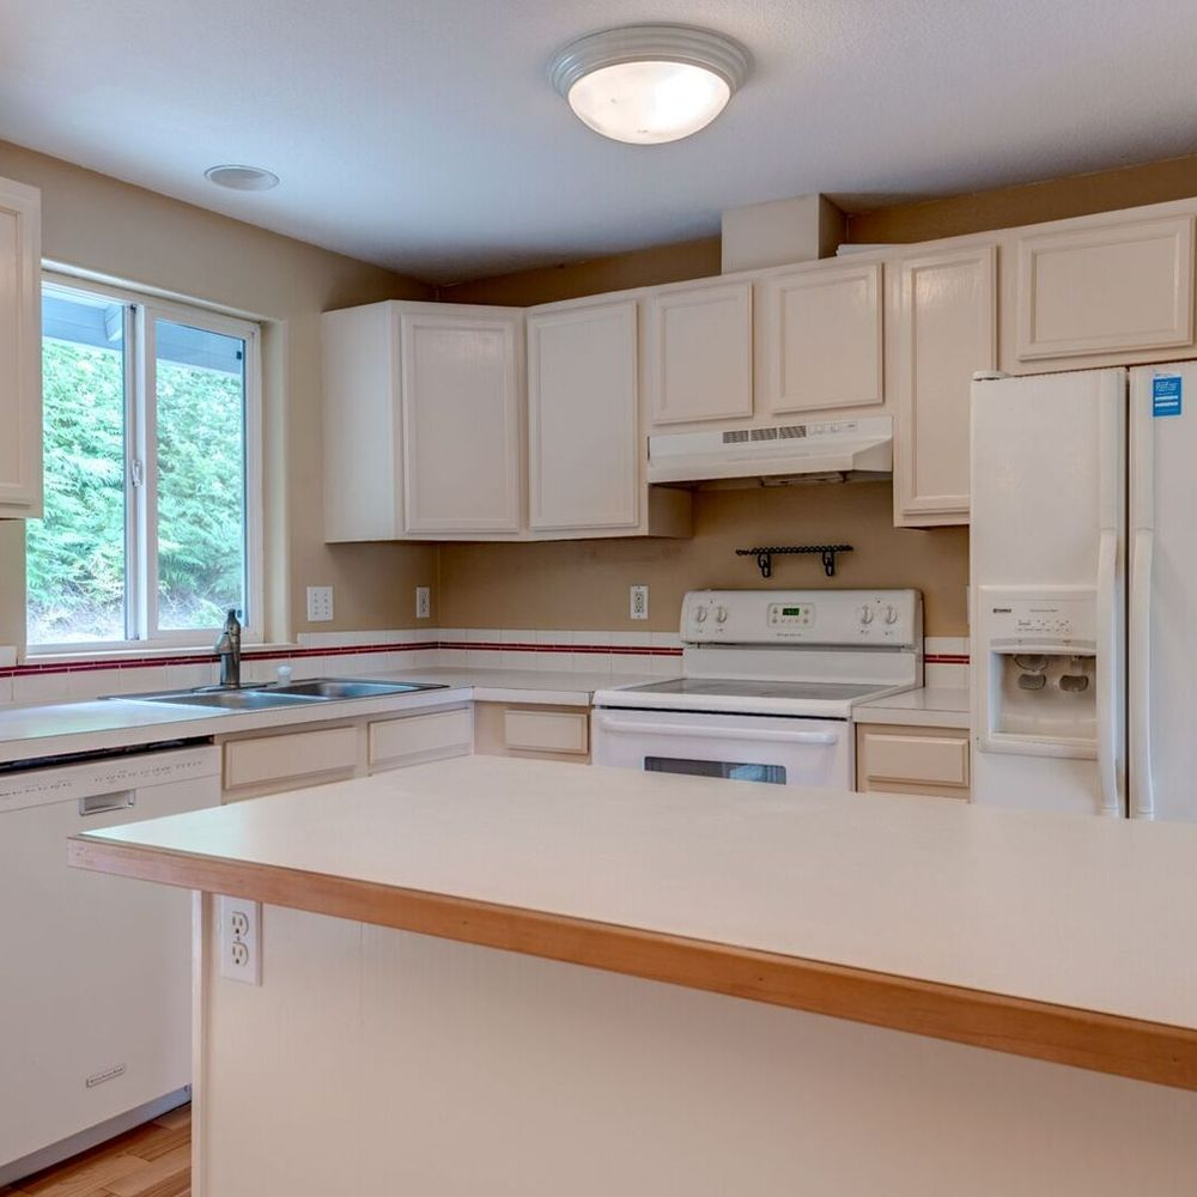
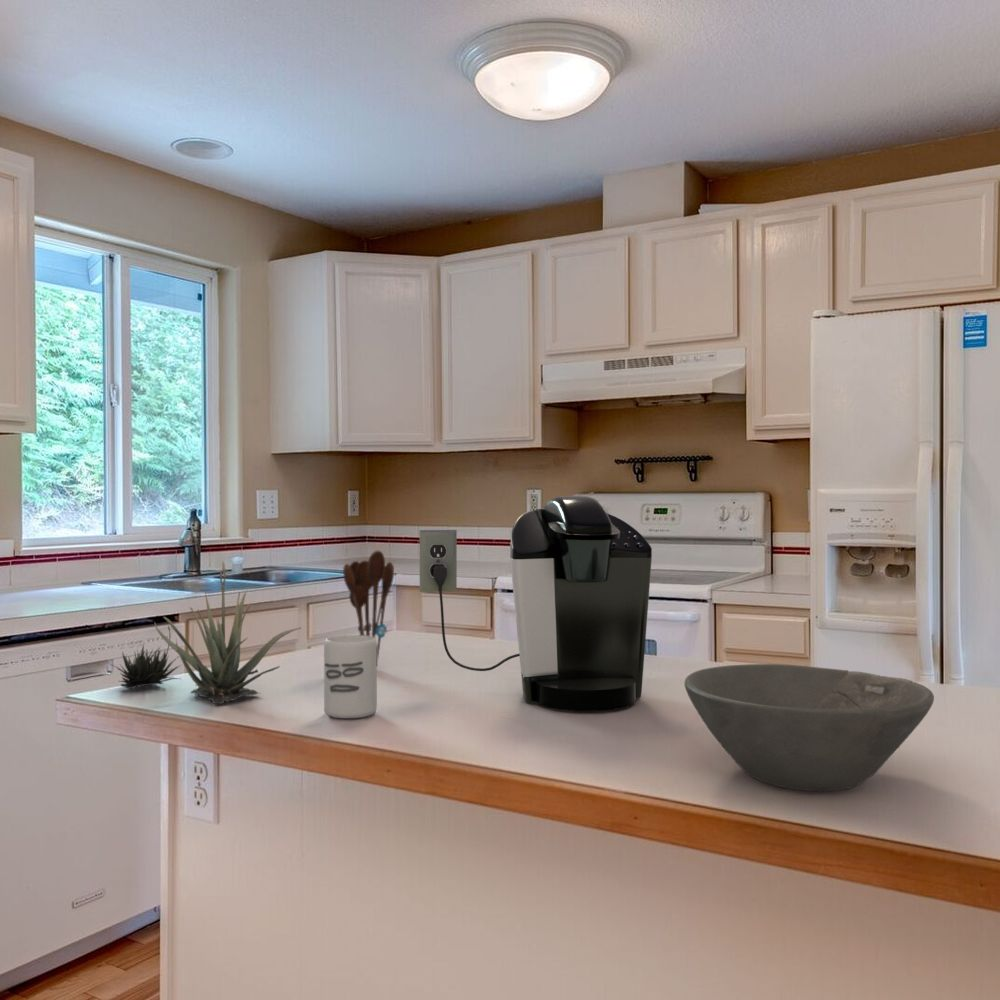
+ cup (350, 676)
+ utensil holder (368, 609)
+ succulent plant (198, 624)
+ coffee maker (538, 596)
+ bowl (804, 728)
